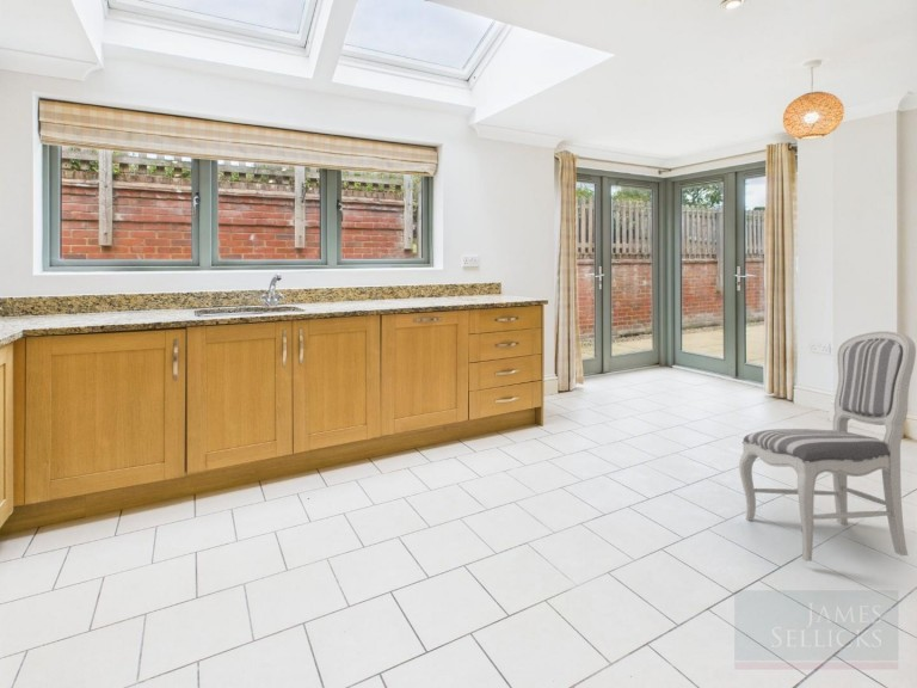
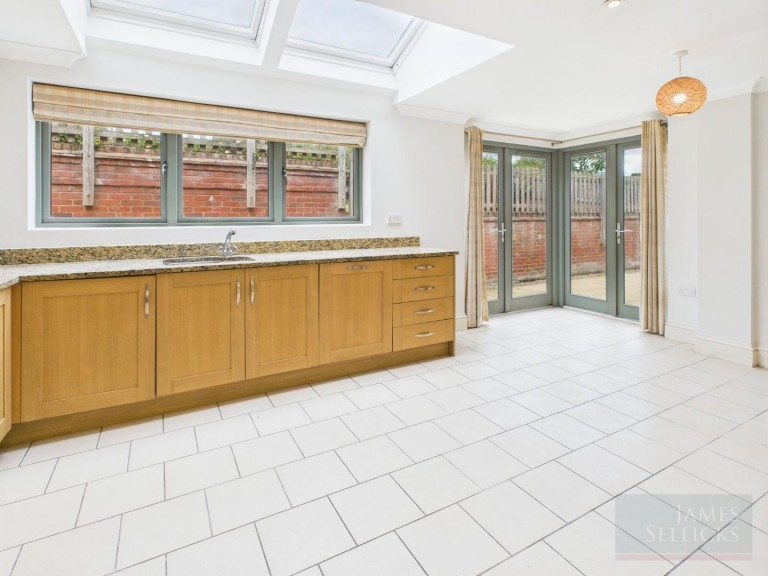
- dining chair (826, 435)
